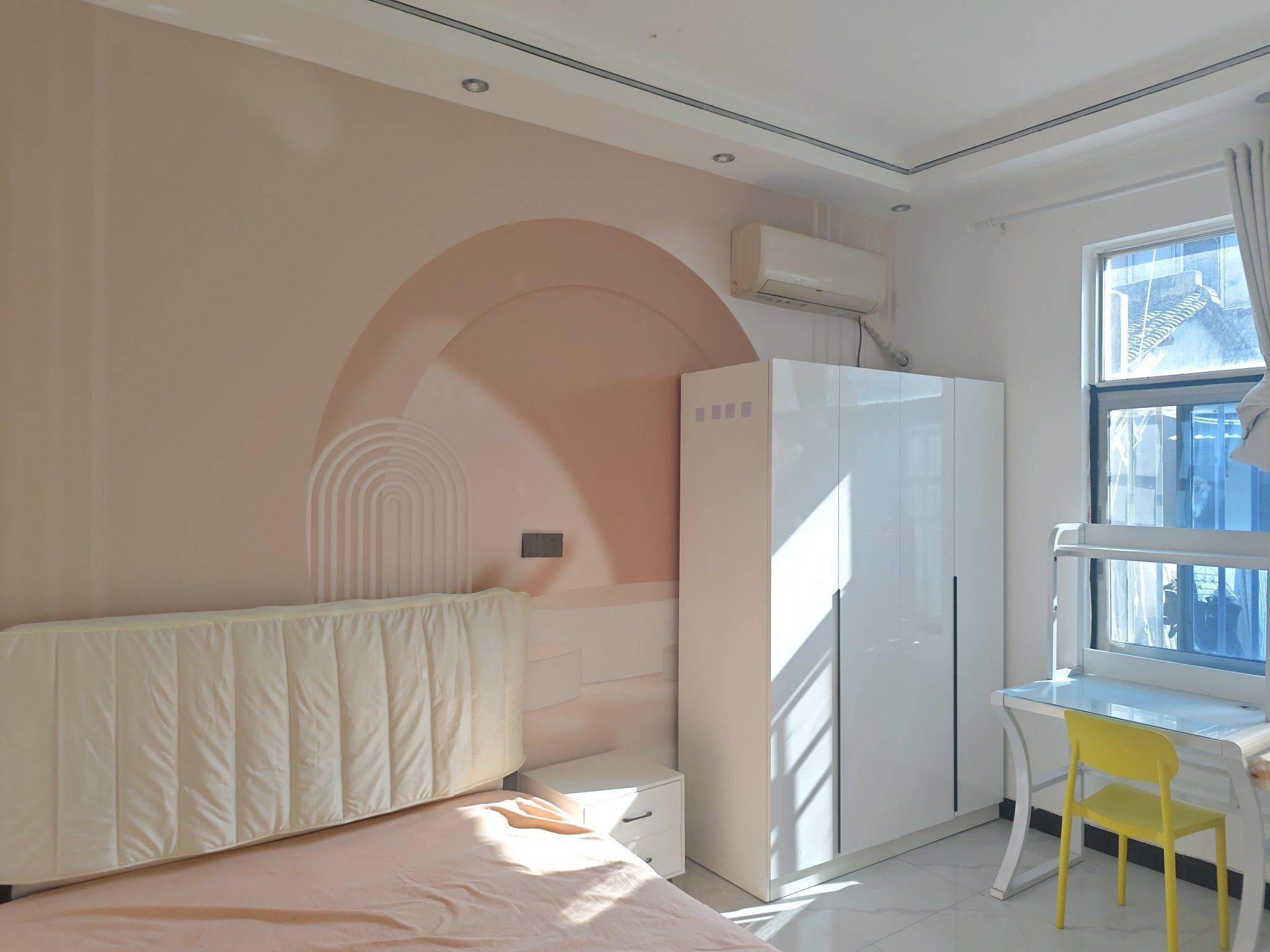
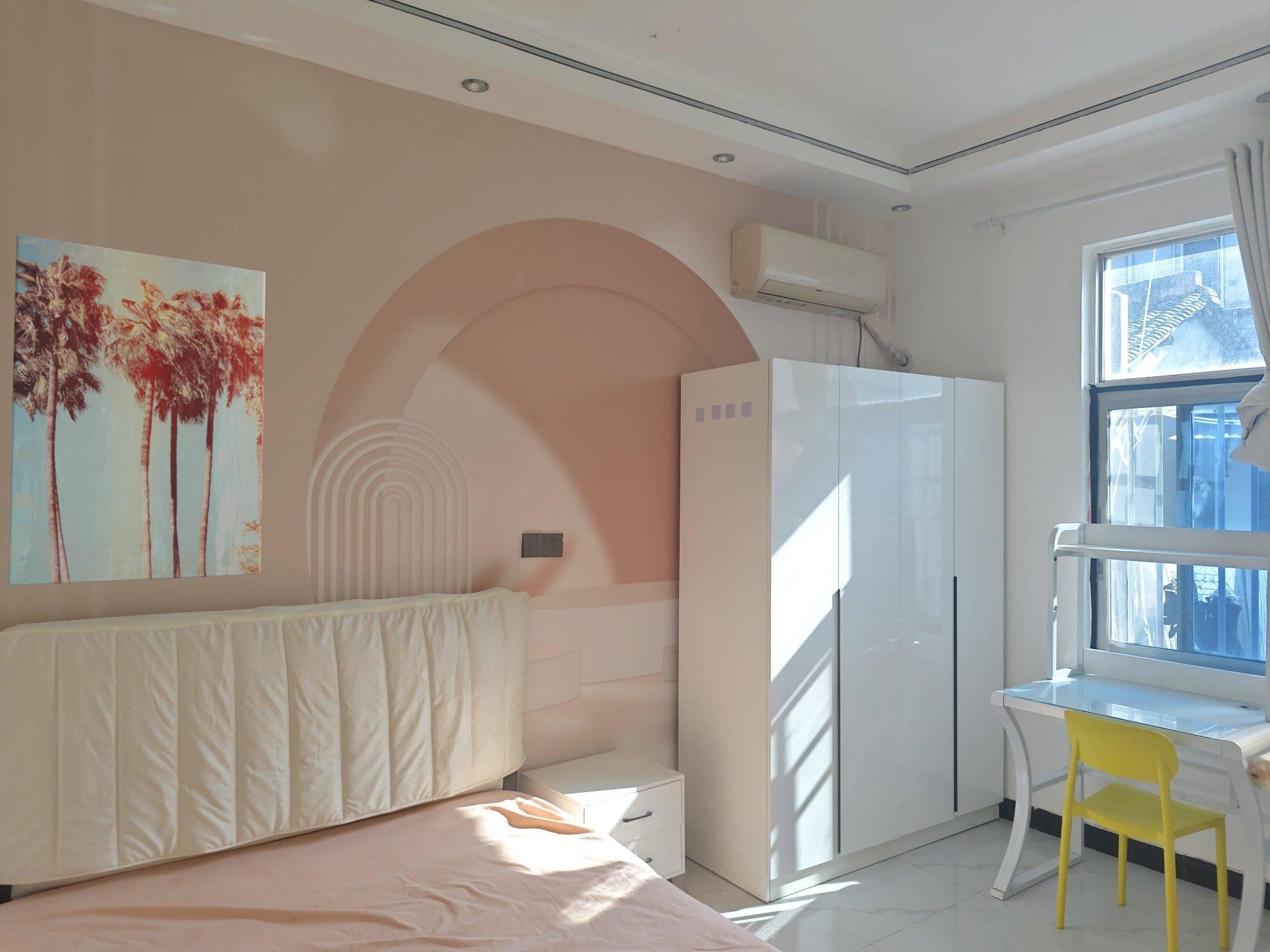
+ wall art (146, 416)
